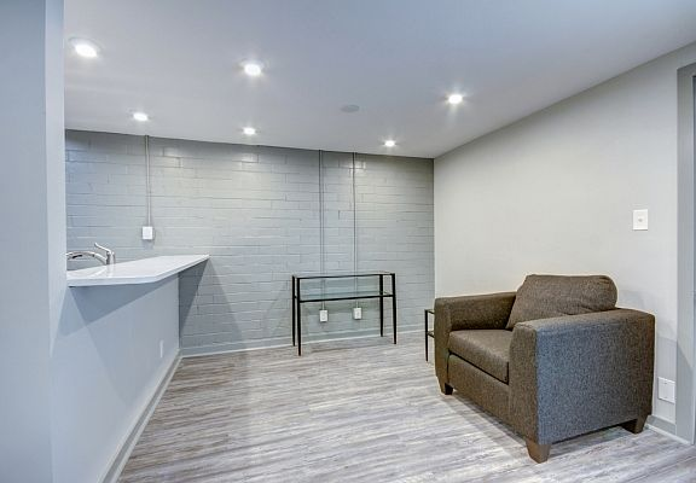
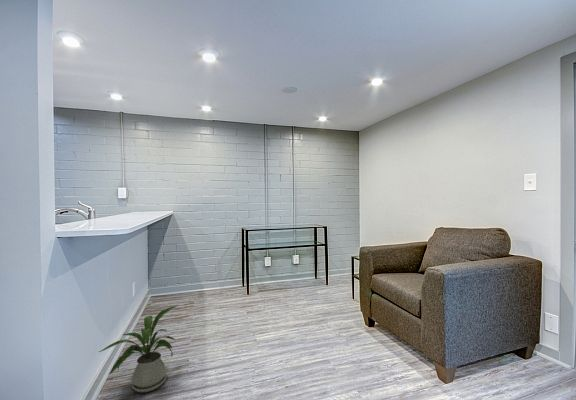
+ house plant (141, 349)
